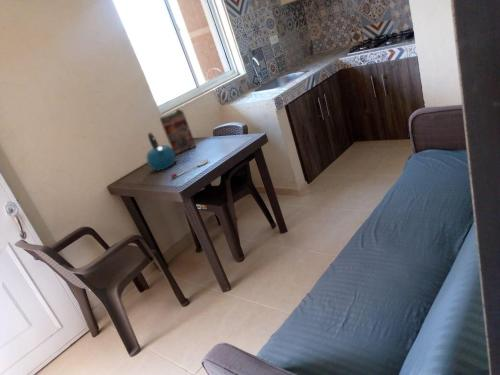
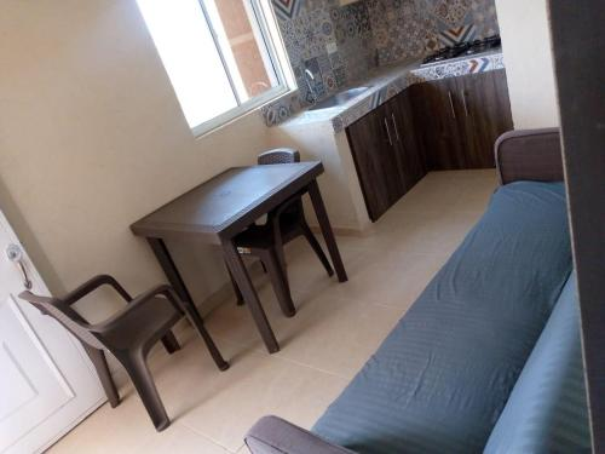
- cereal box (177, 130)
- kettle (158, 150)
- spoon (189, 168)
